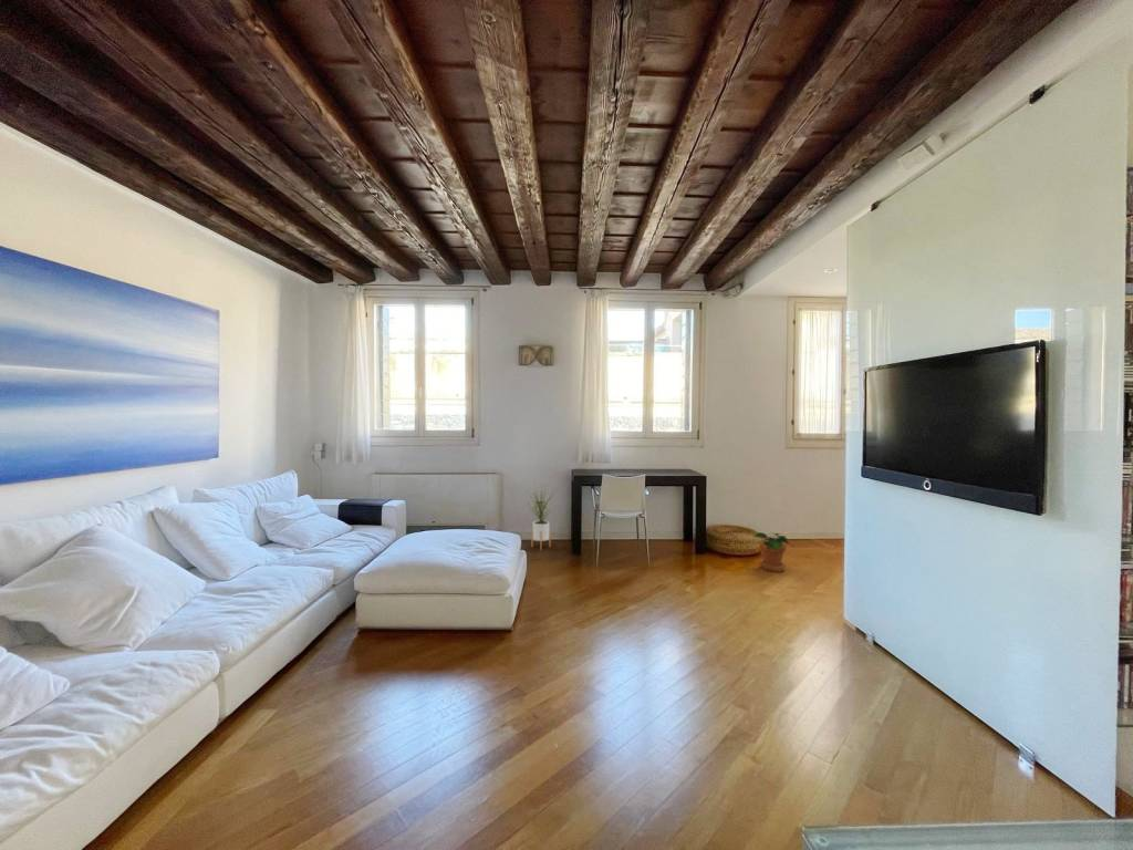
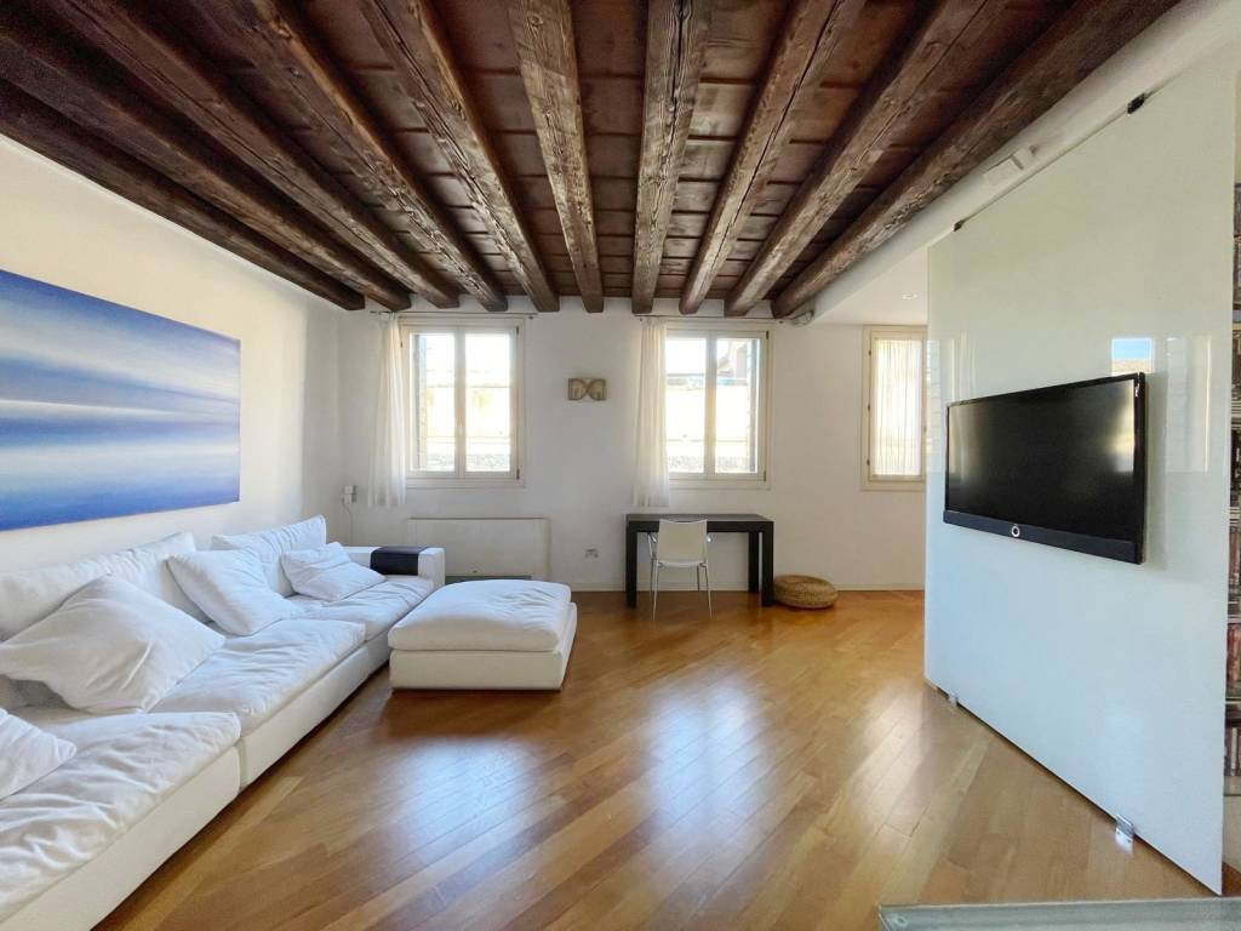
- potted plant (770, 551)
- house plant (541, 514)
